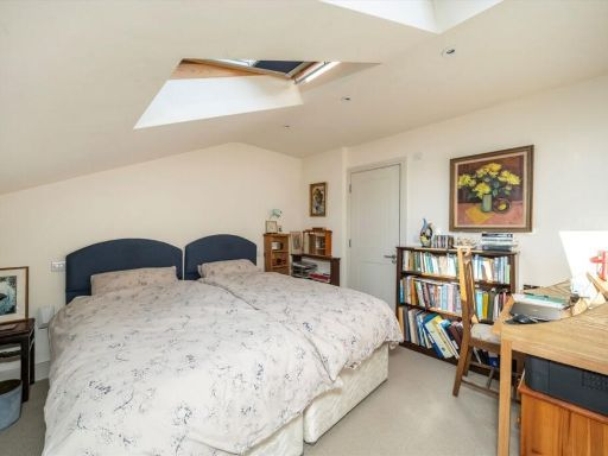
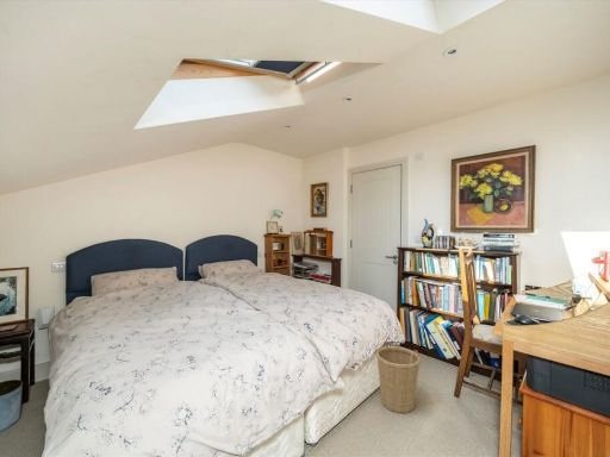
+ basket (397, 374)
